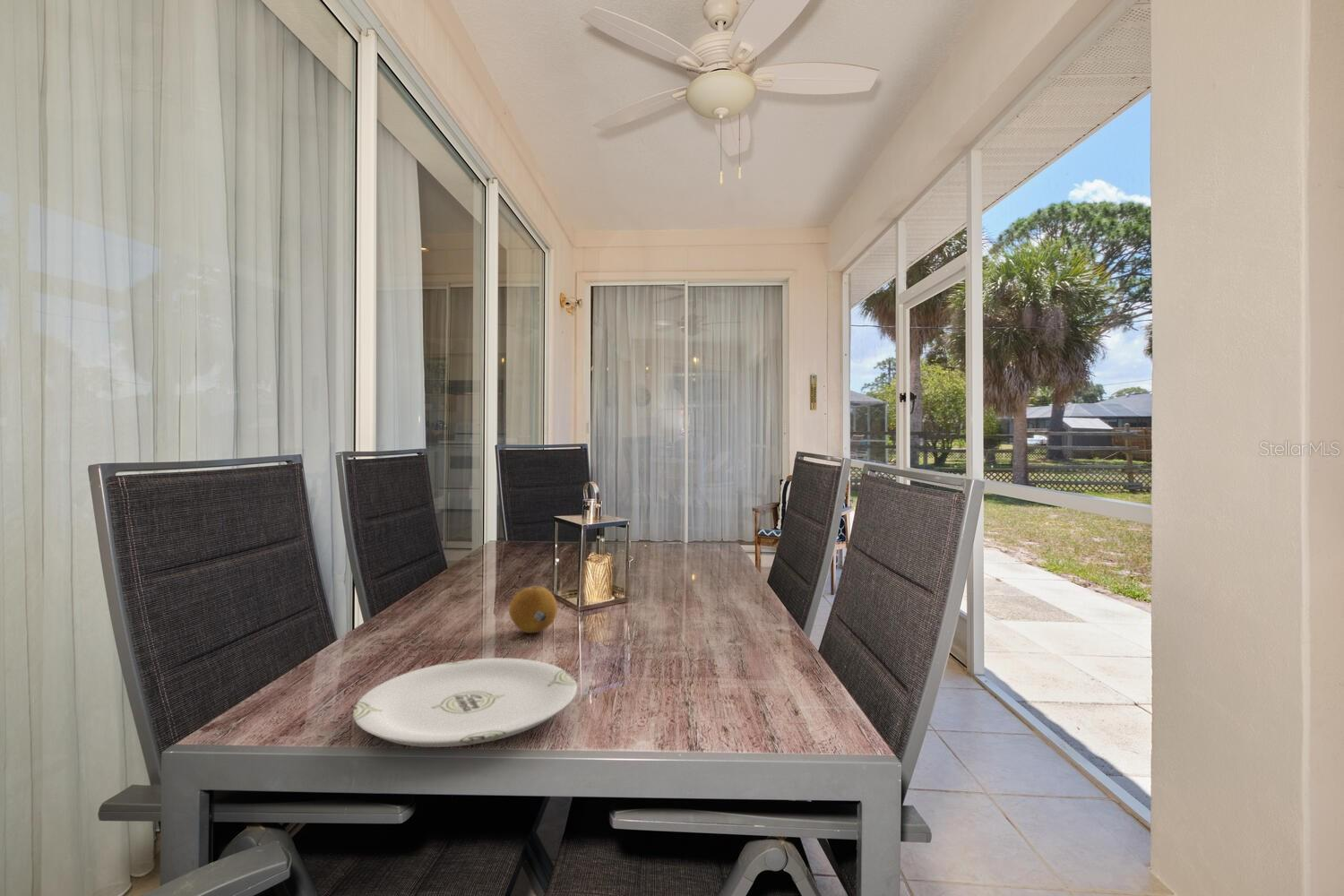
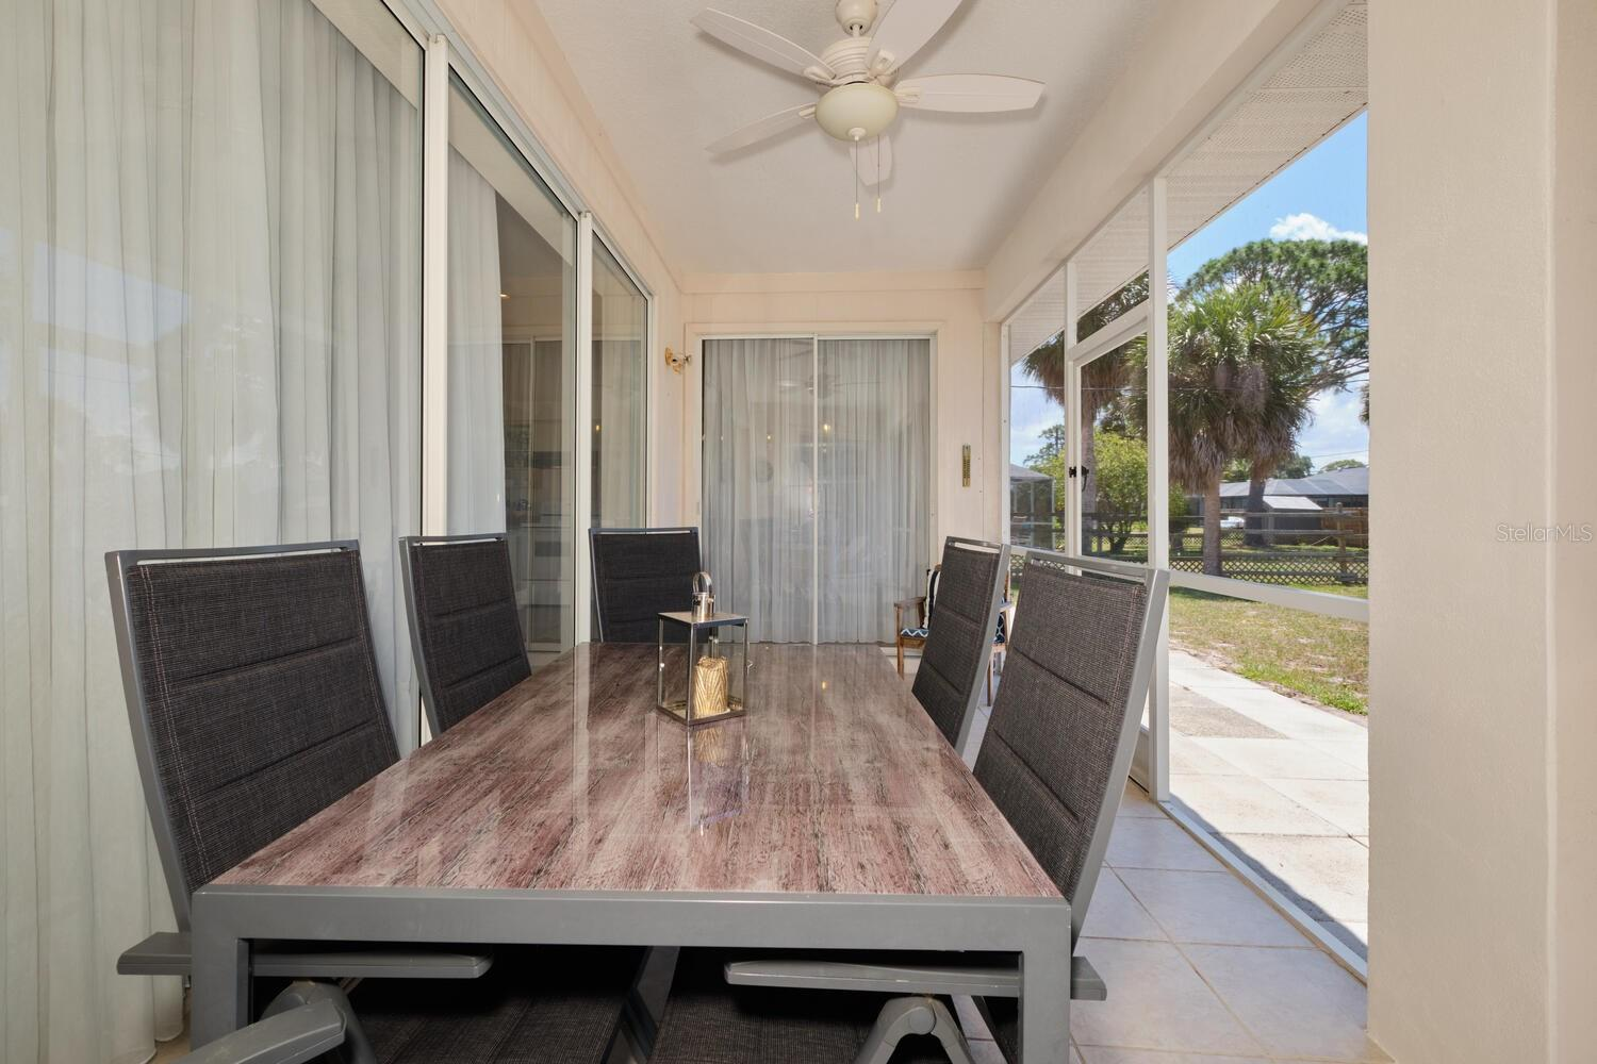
- fruit (533, 608)
- plate (470, 701)
